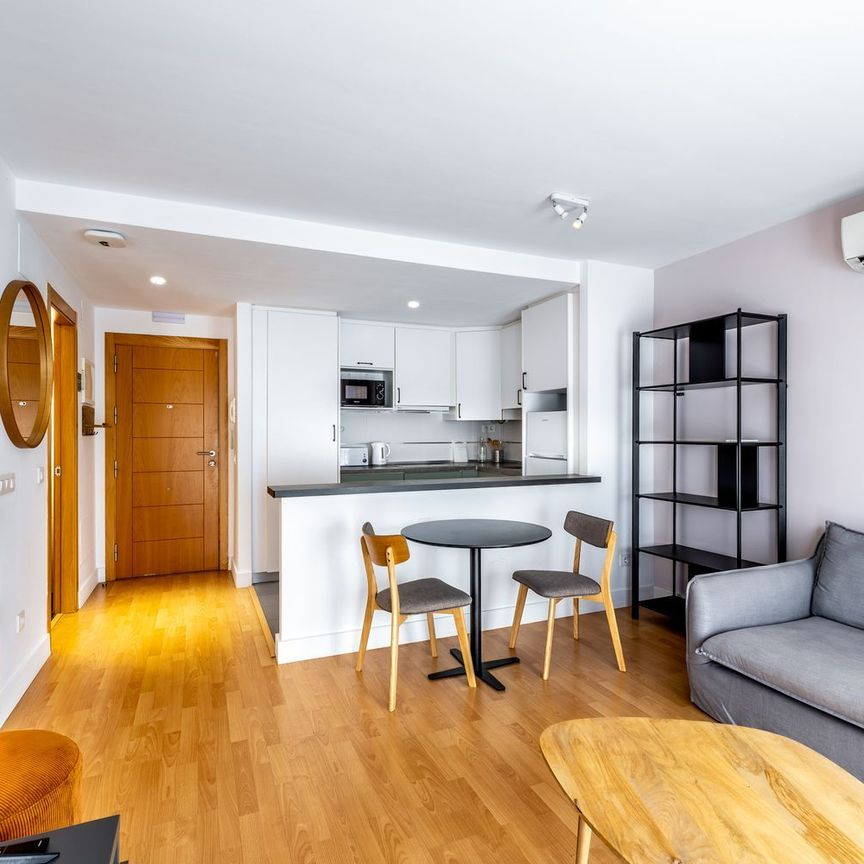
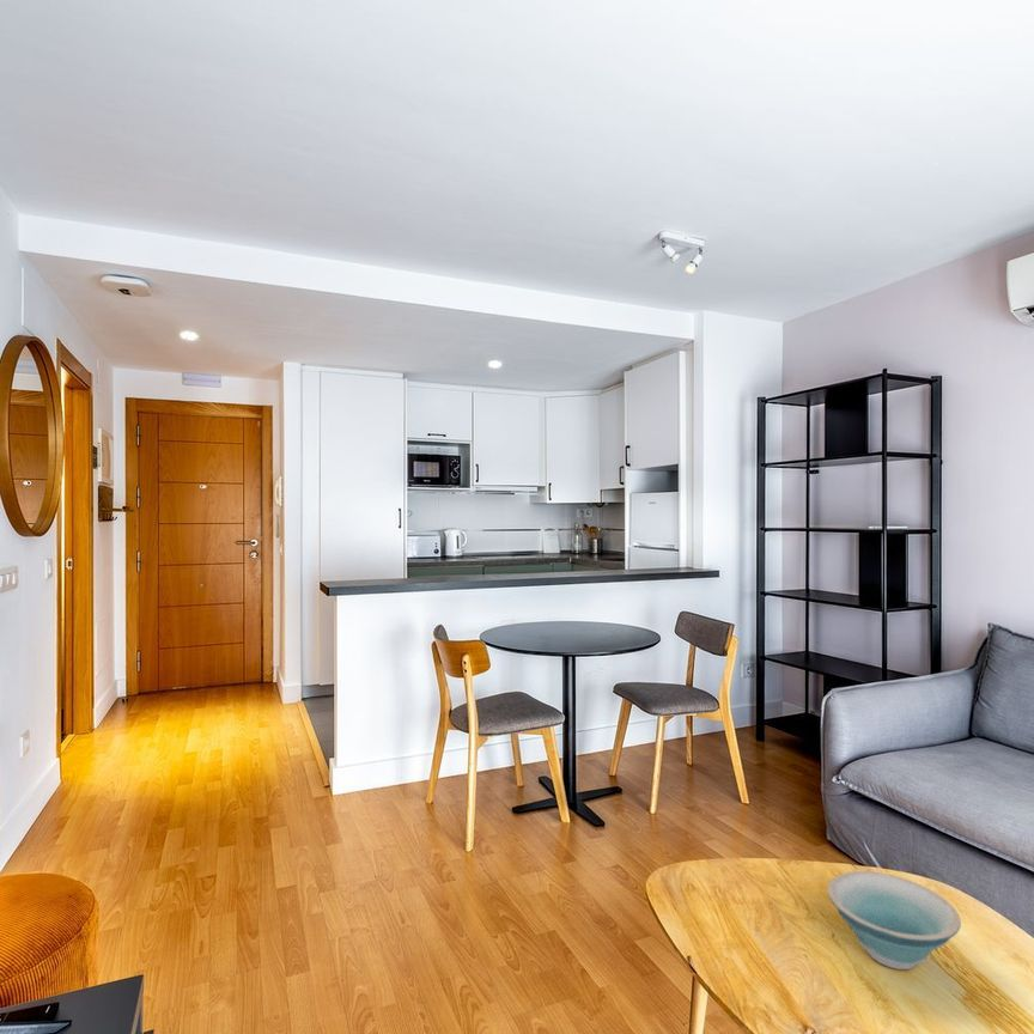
+ bowl (890, 929)
